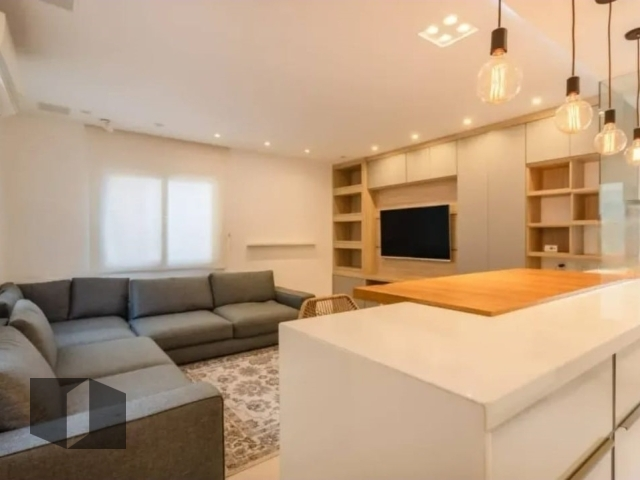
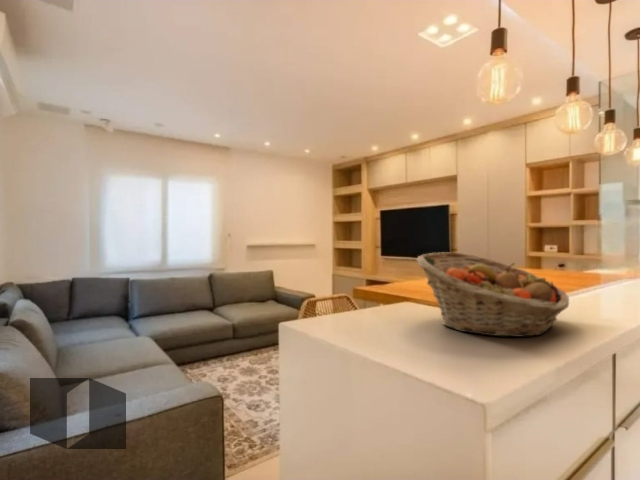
+ fruit basket (489, 287)
